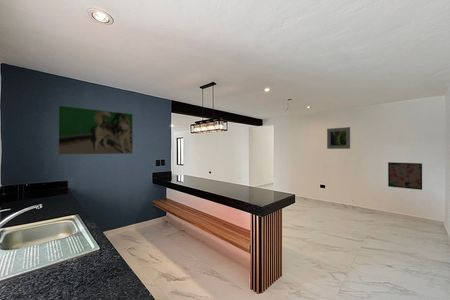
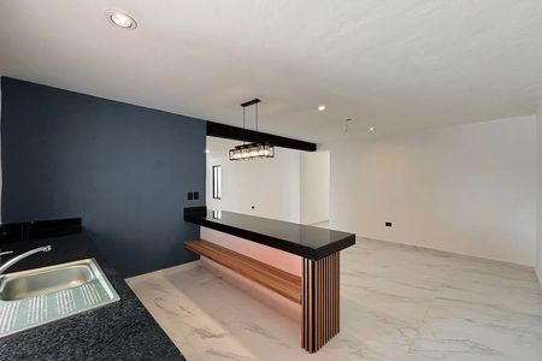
- wall art (404, 175)
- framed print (338, 138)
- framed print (99, 132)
